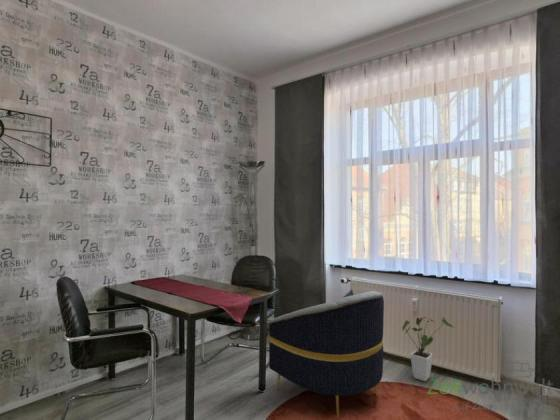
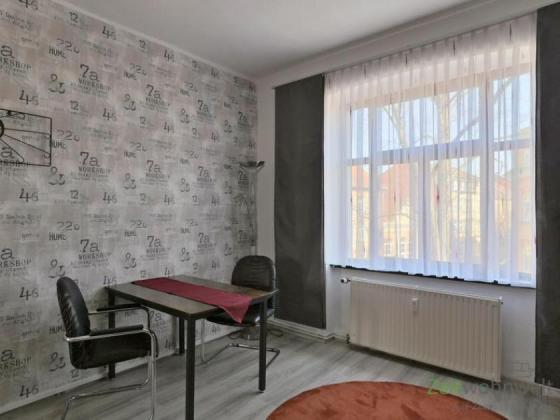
- armchair (333, 339)
- house plant (424, 348)
